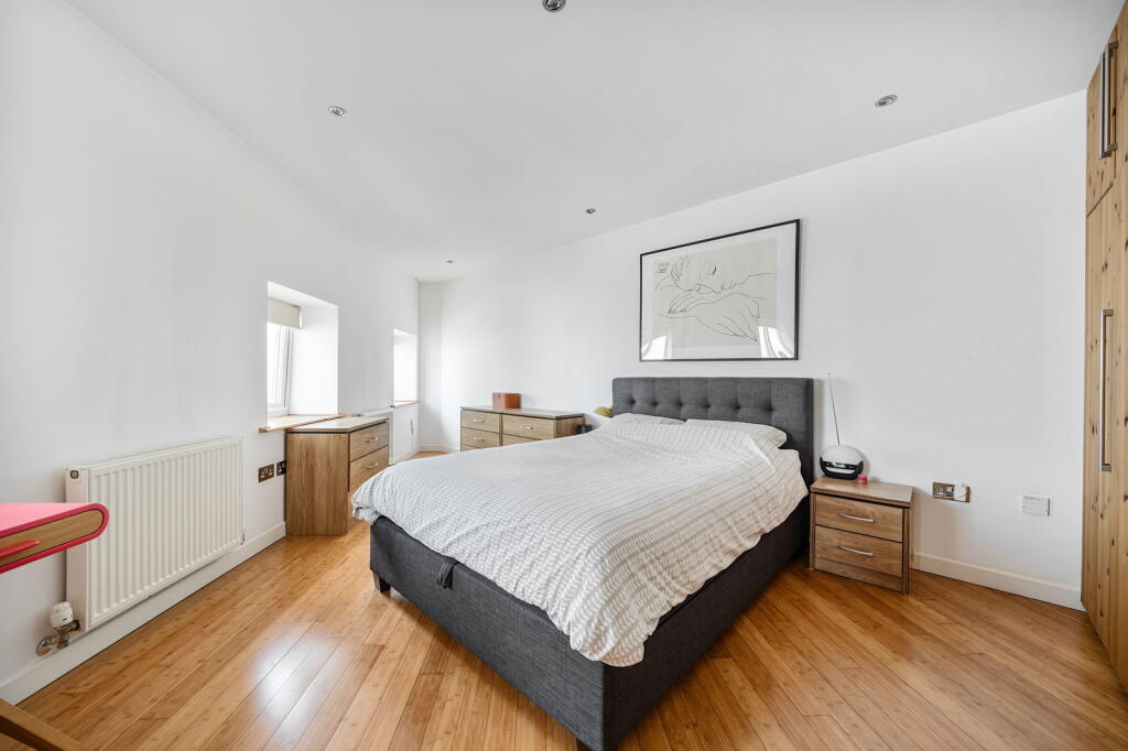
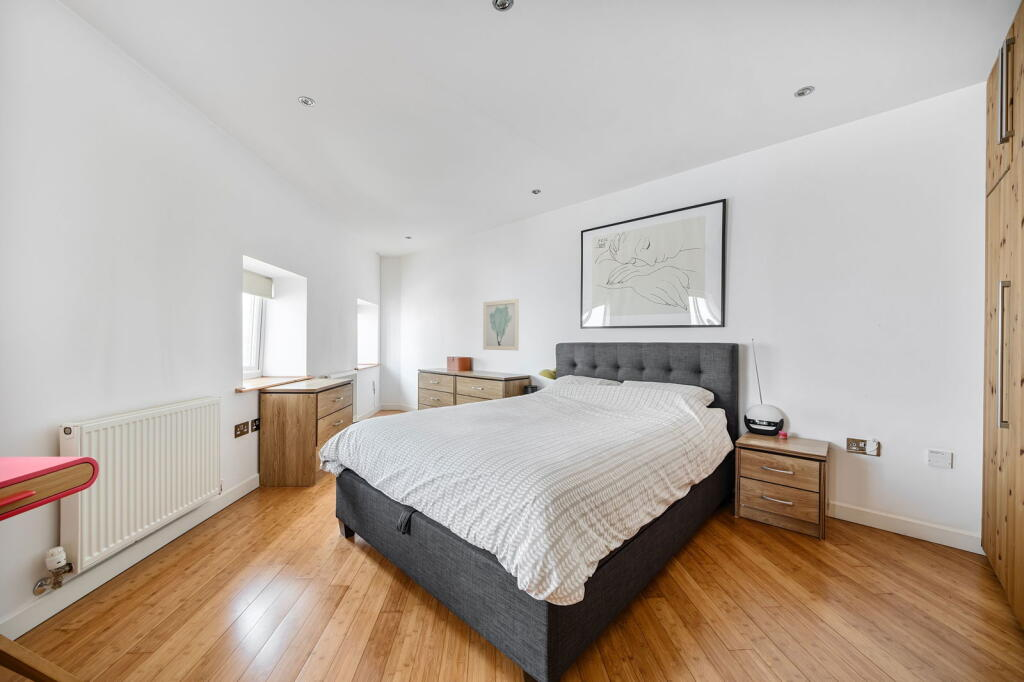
+ wall art (500, 325)
